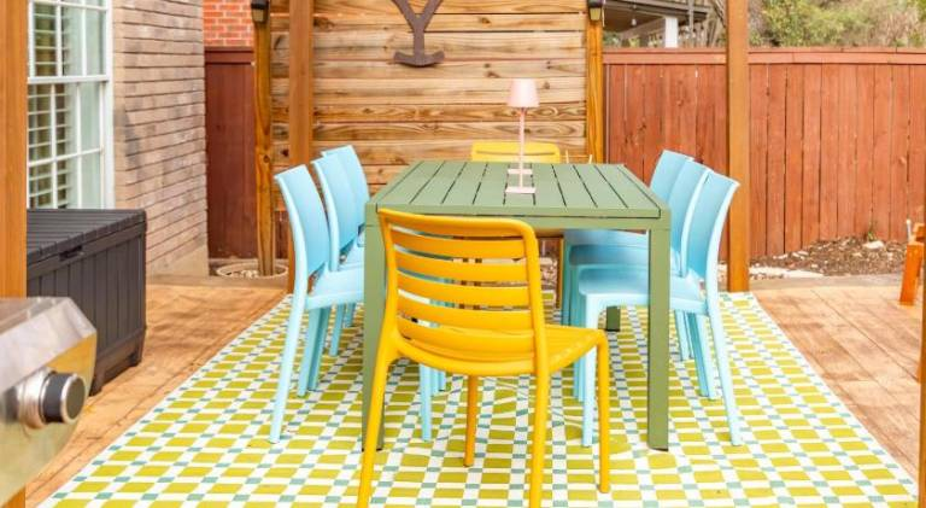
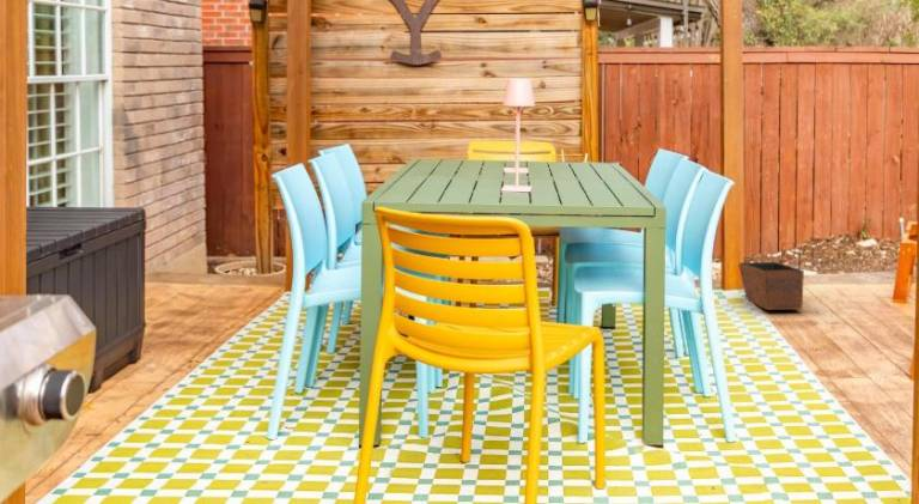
+ planter (775, 275)
